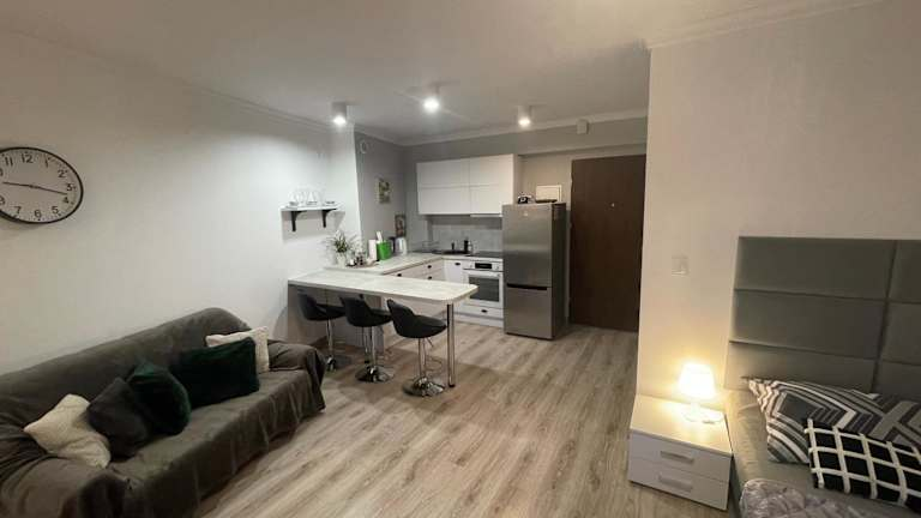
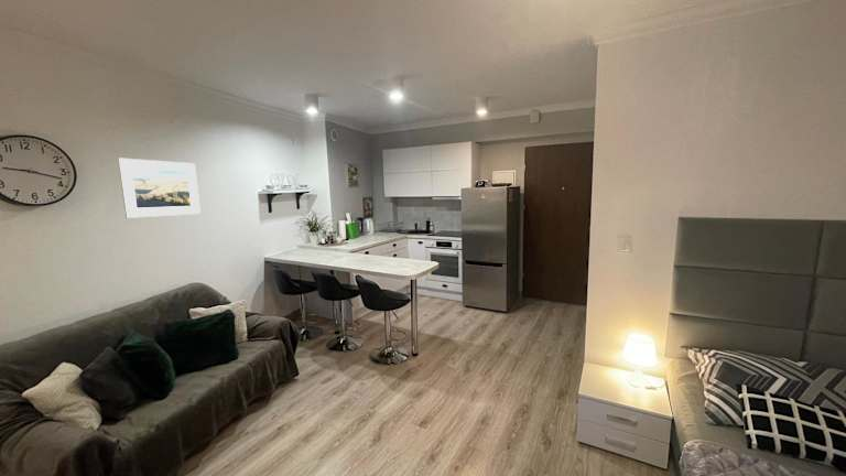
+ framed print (163, 188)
